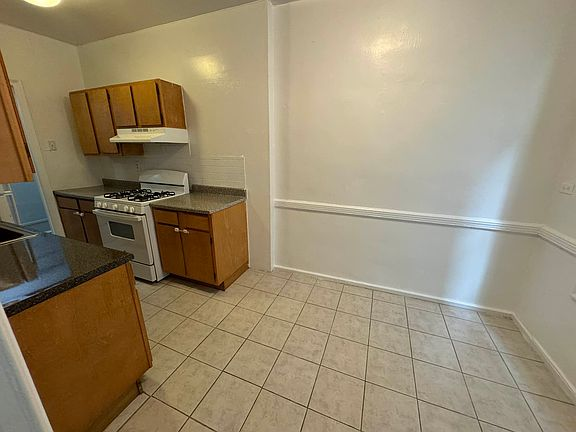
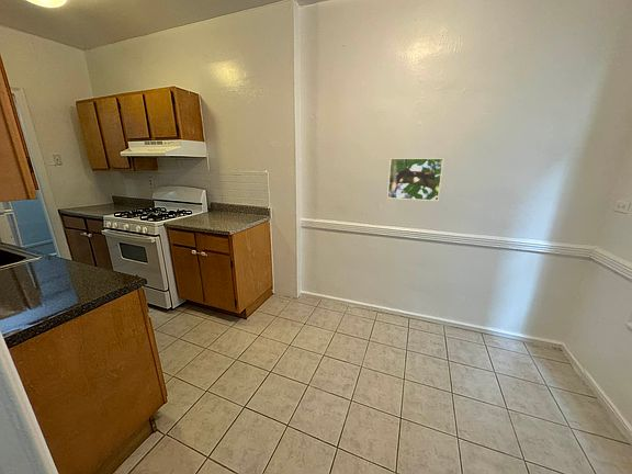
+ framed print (414, 179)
